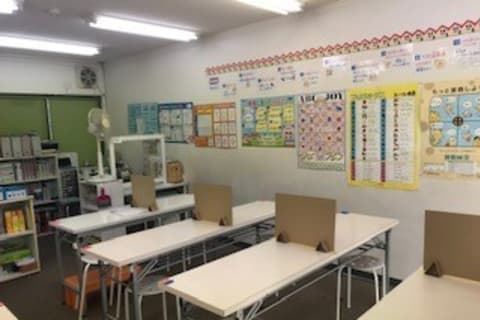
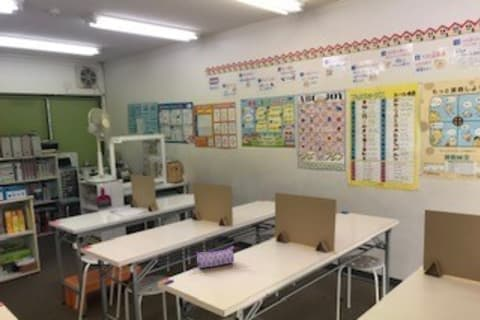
+ pencil case (215, 257)
